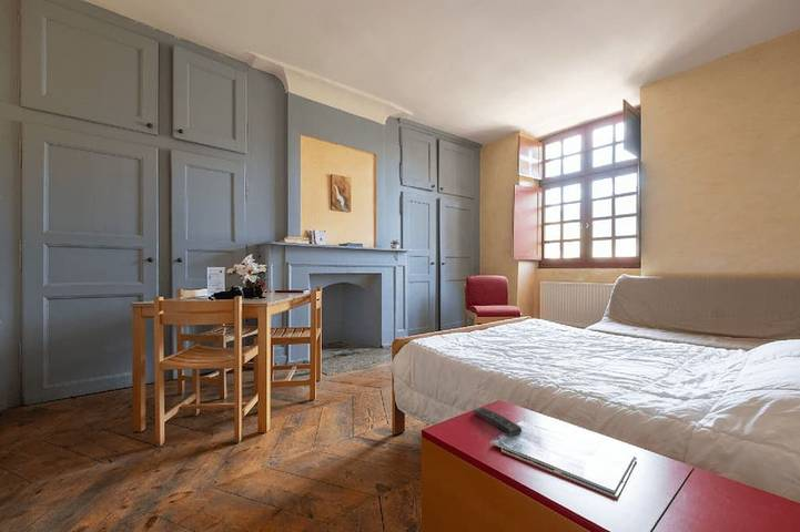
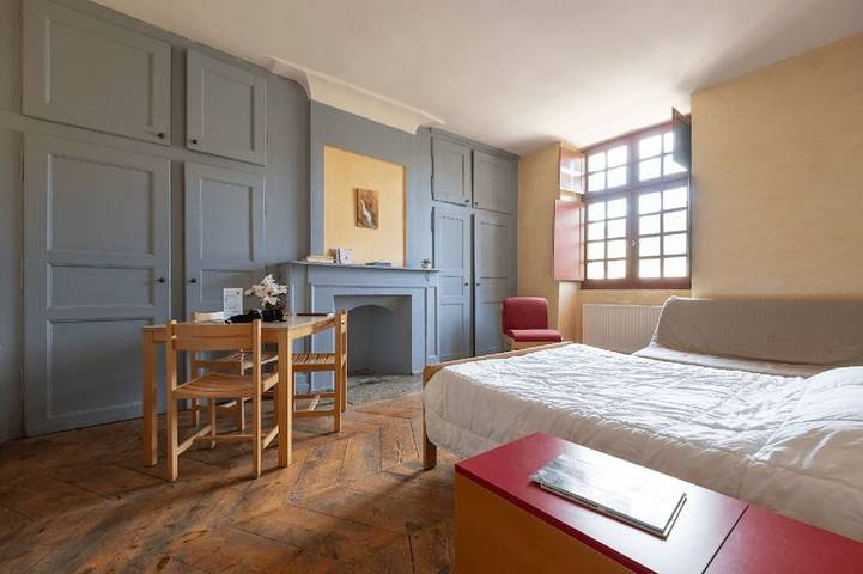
- remote control (494, 419)
